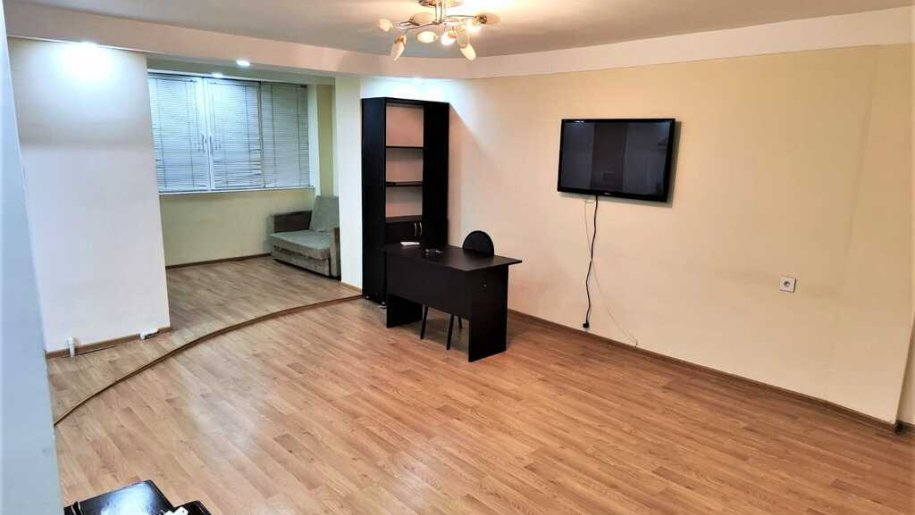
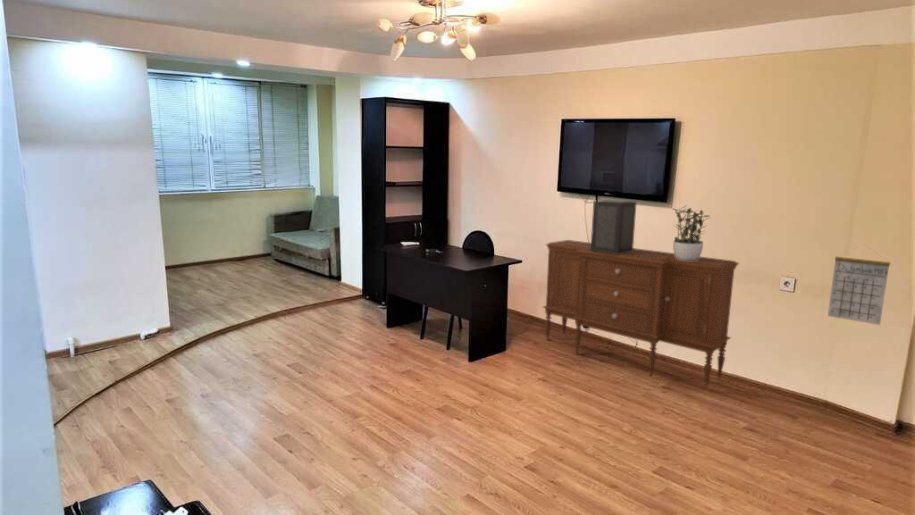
+ speaker (613, 226)
+ sideboard (626, 306)
+ potted plant (690, 232)
+ calendar (858, 283)
